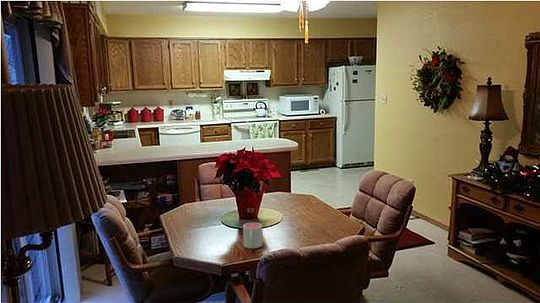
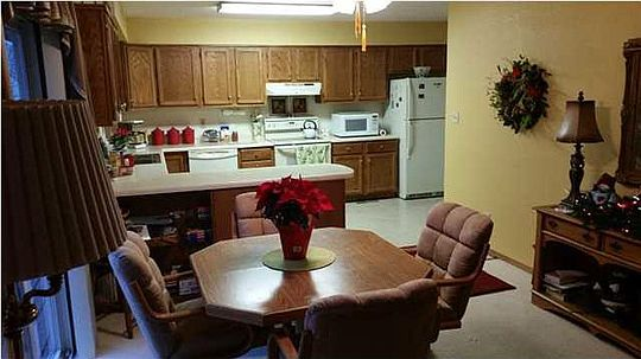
- mug (252, 236)
